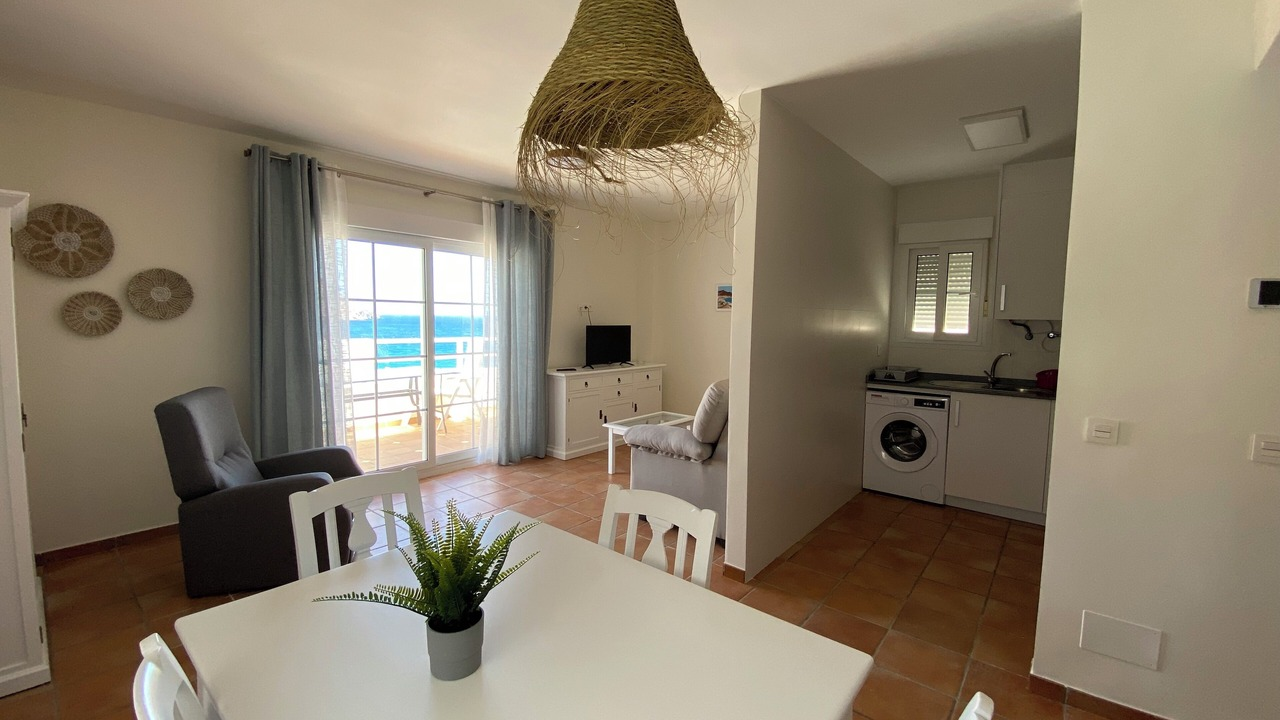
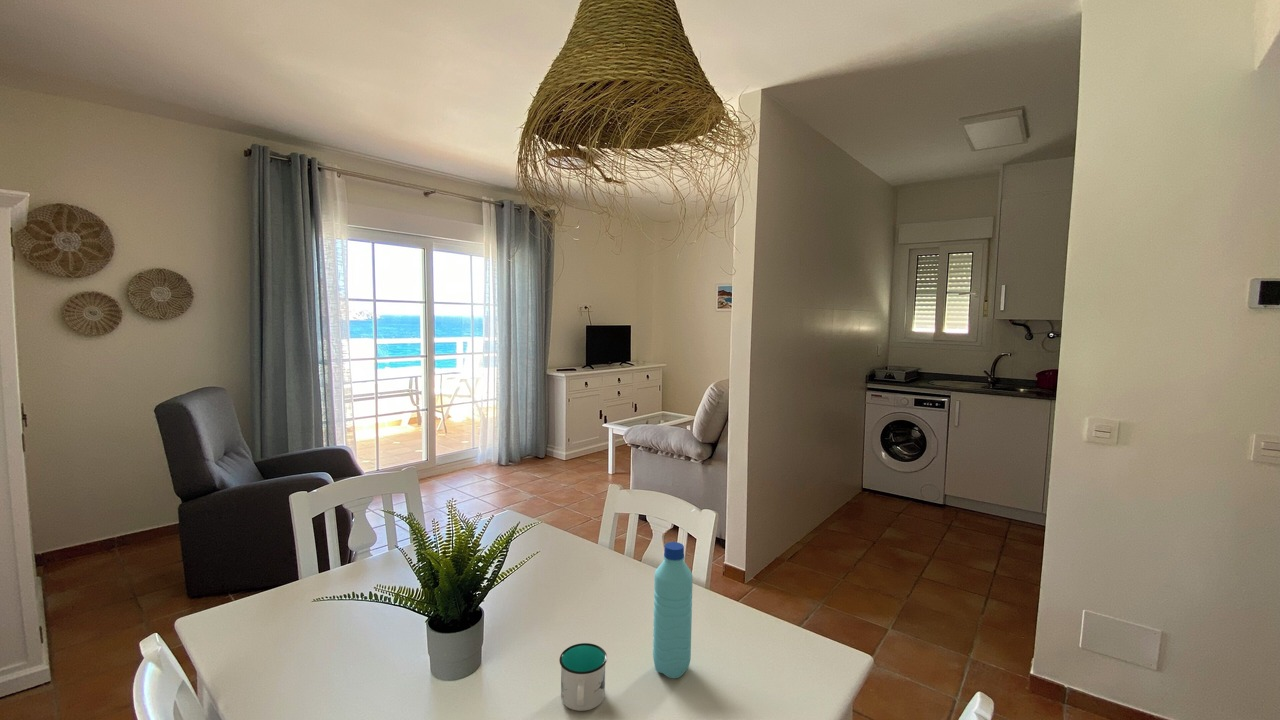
+ mug (582, 680)
+ water bottle (672, 607)
